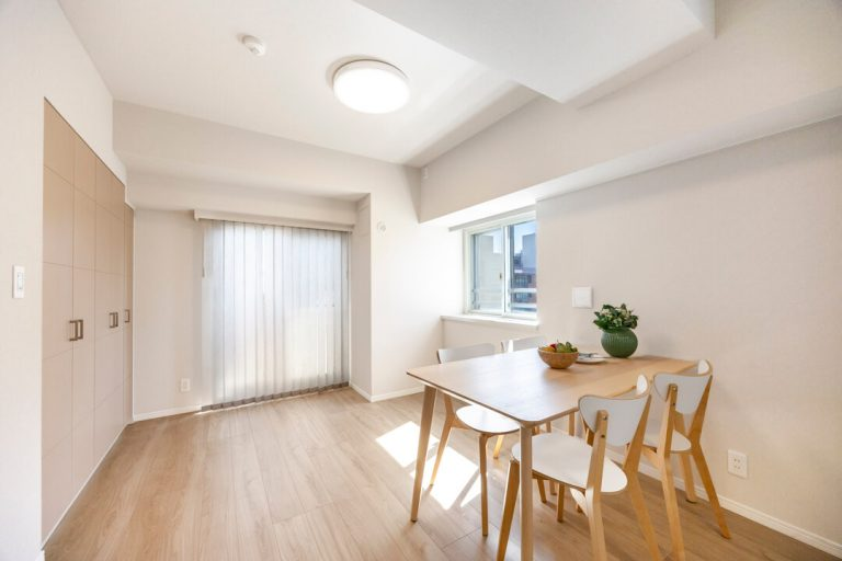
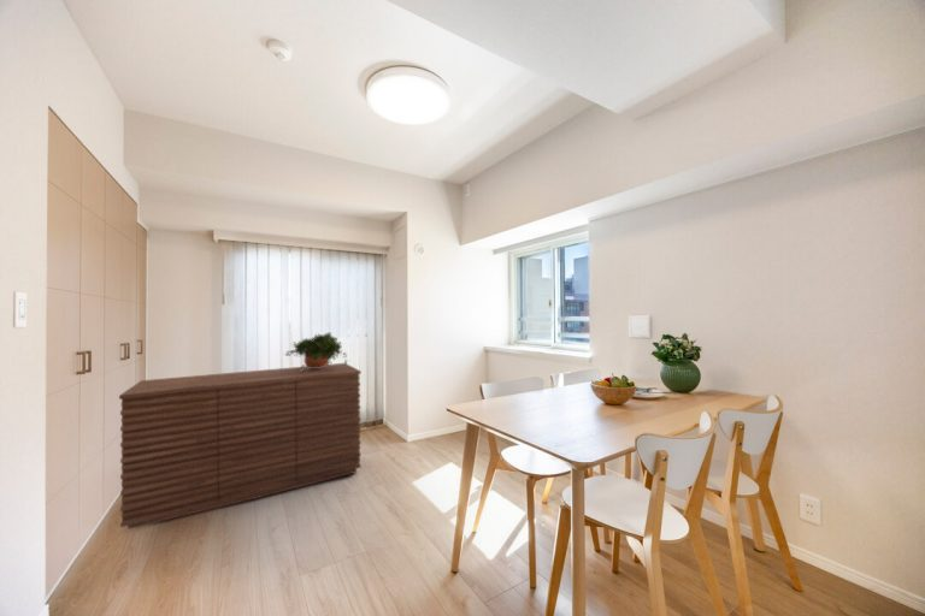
+ sideboard (258, 430)
+ potted plant (318, 349)
